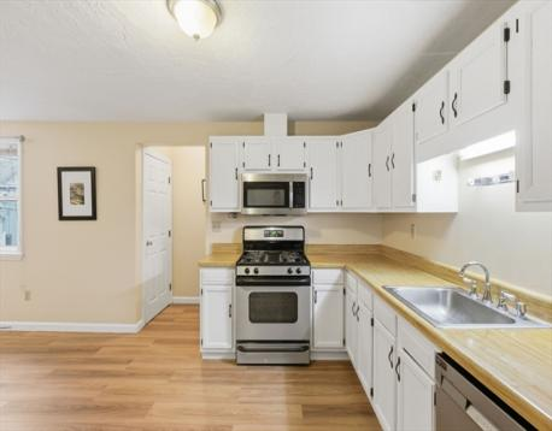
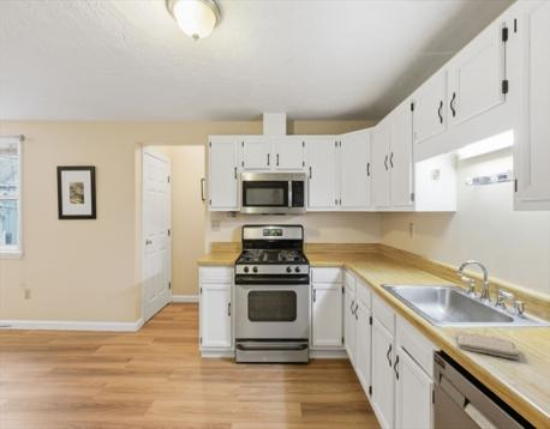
+ washcloth (485, 344)
